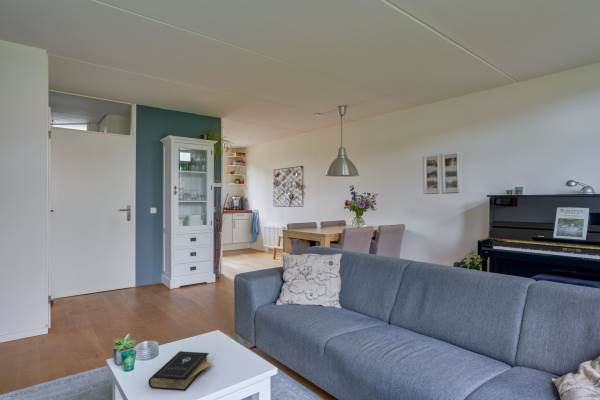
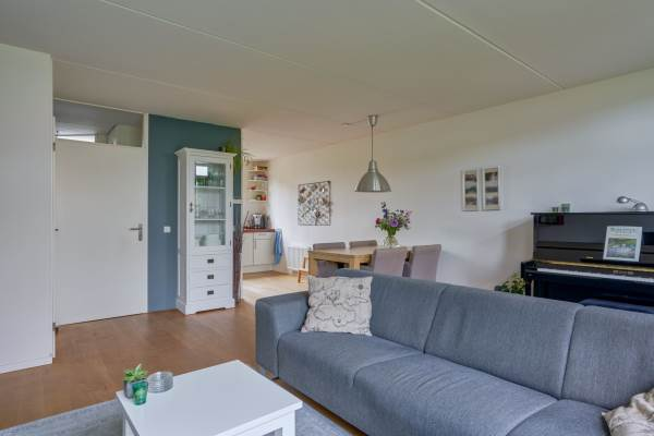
- book (184, 369)
